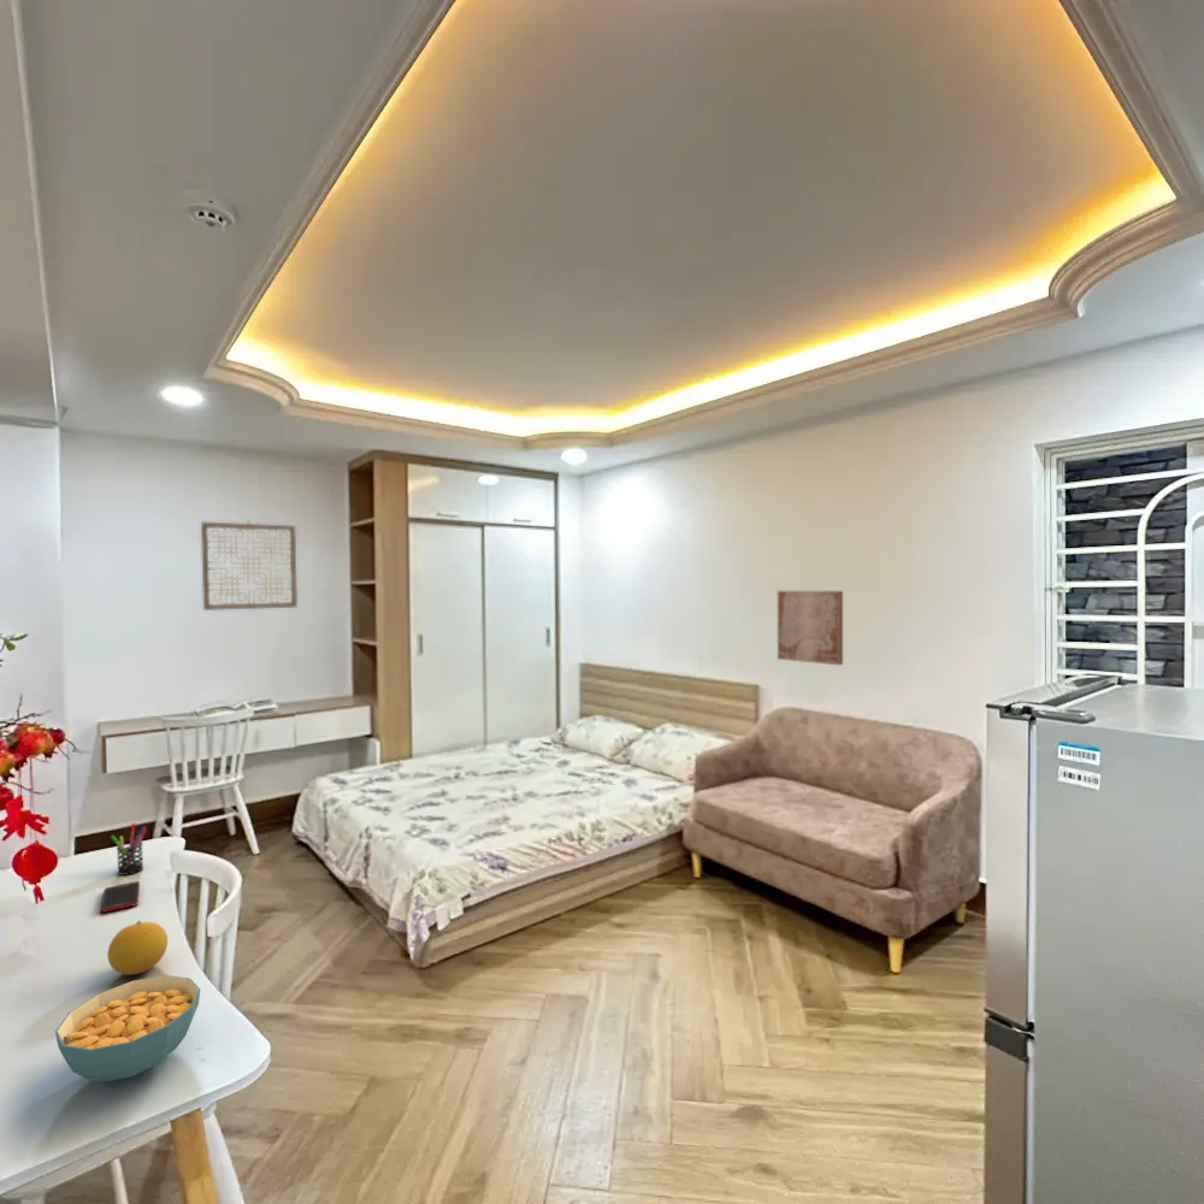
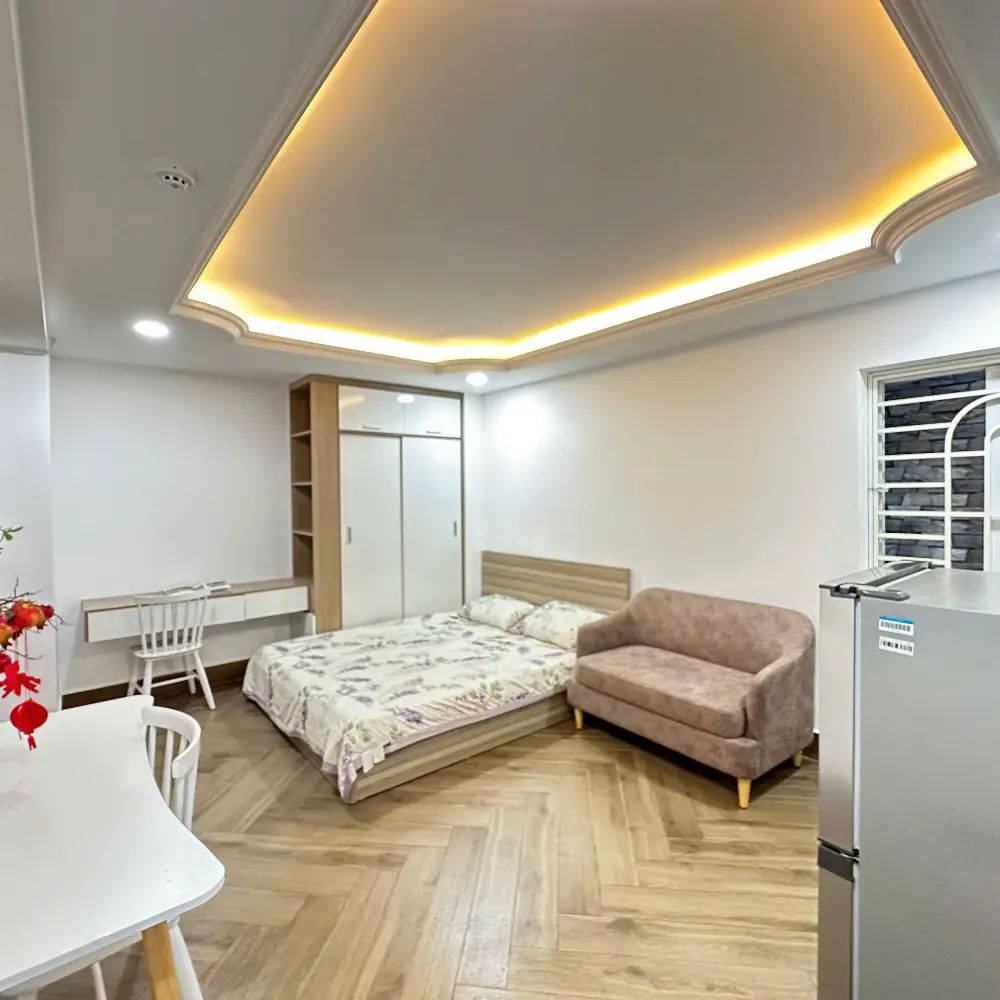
- fruit (137, 948)
- cereal bowl (131, 1037)
- wall art (808, 626)
- wall art (250, 563)
- cell phone (120, 896)
- pen holder (126, 848)
